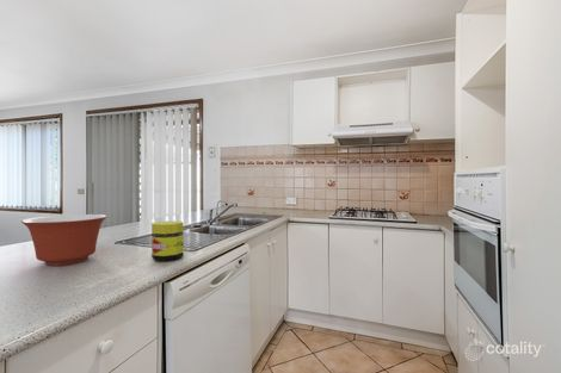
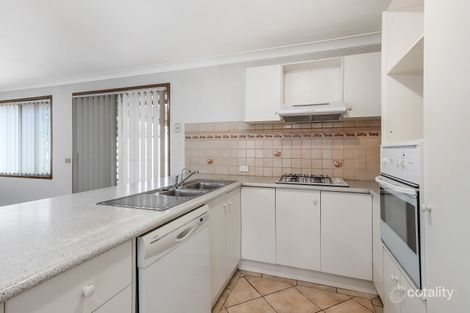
- mixing bowl (67, 238)
- jar (167, 240)
